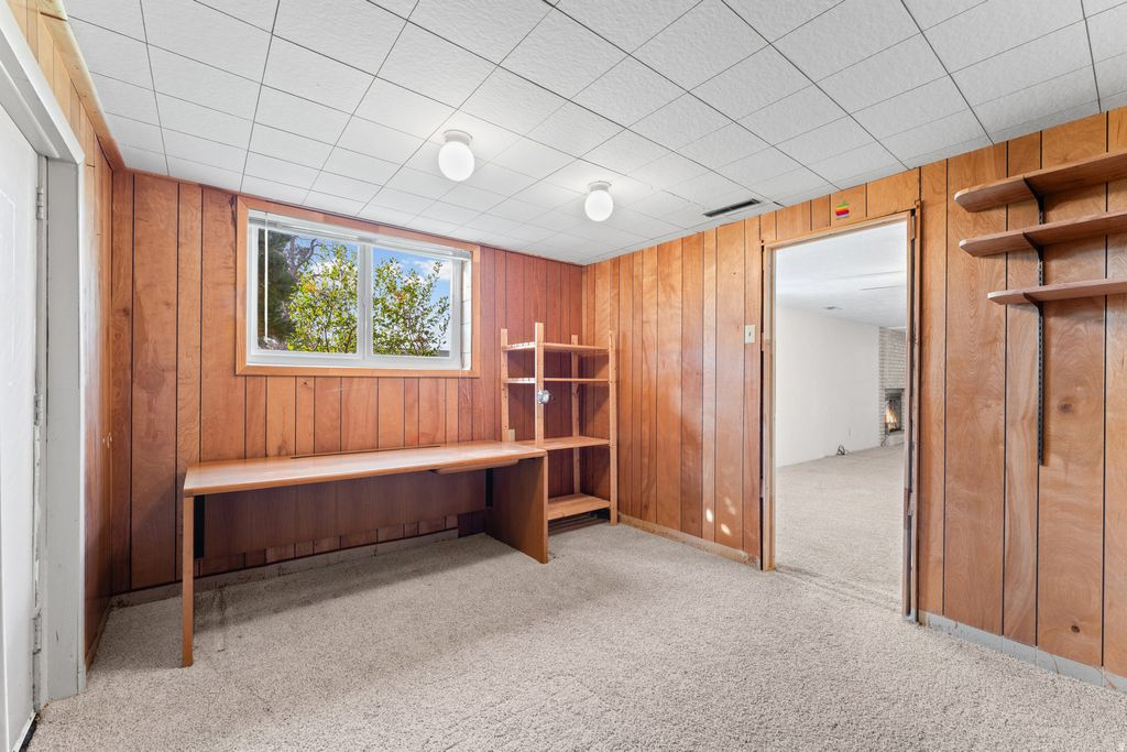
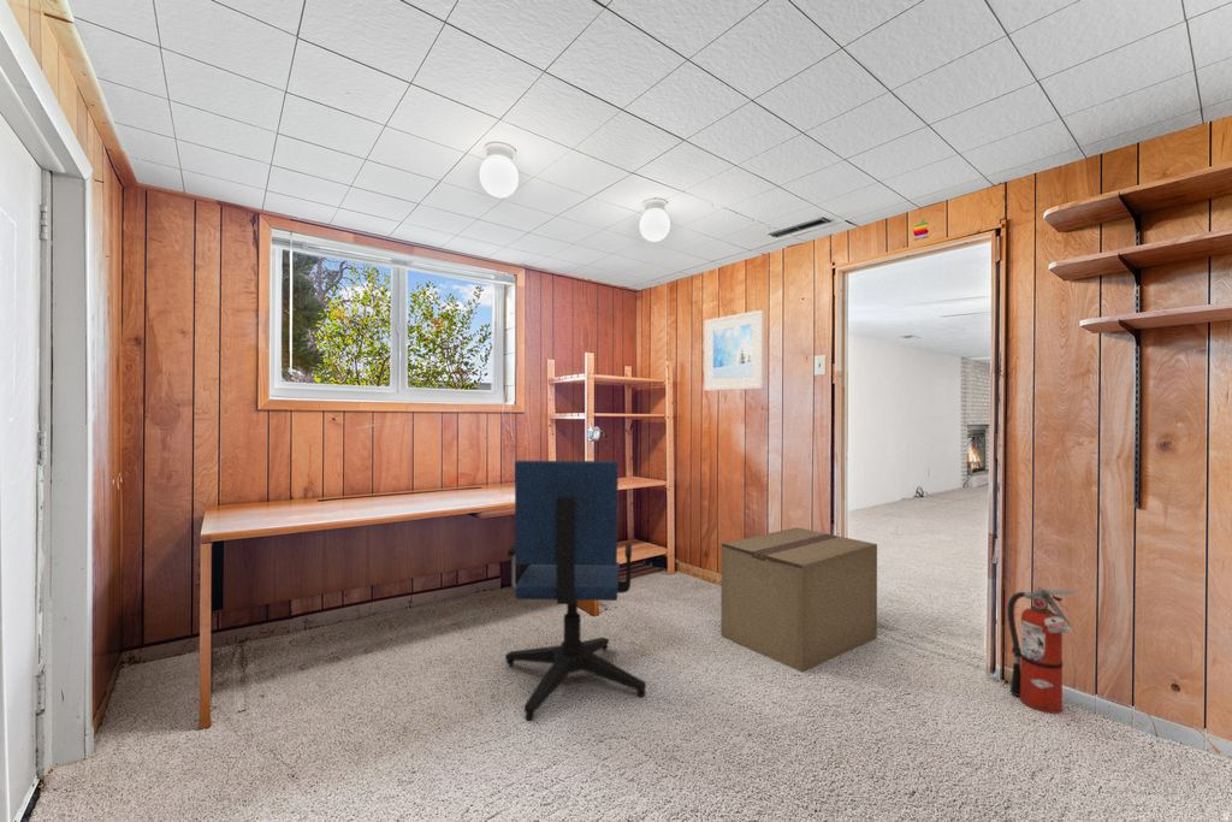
+ fire extinguisher (1038, 644)
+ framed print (732, 351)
+ office chair (571, 568)
+ cardboard box (799, 590)
